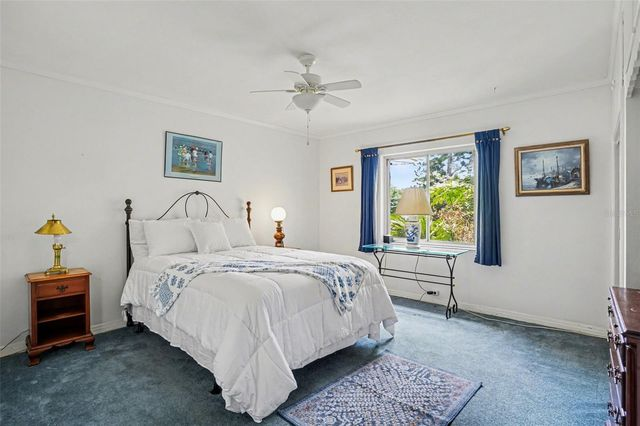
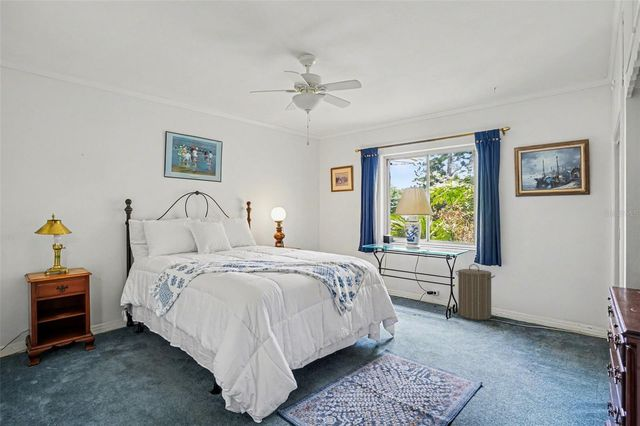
+ laundry hamper (474, 289)
